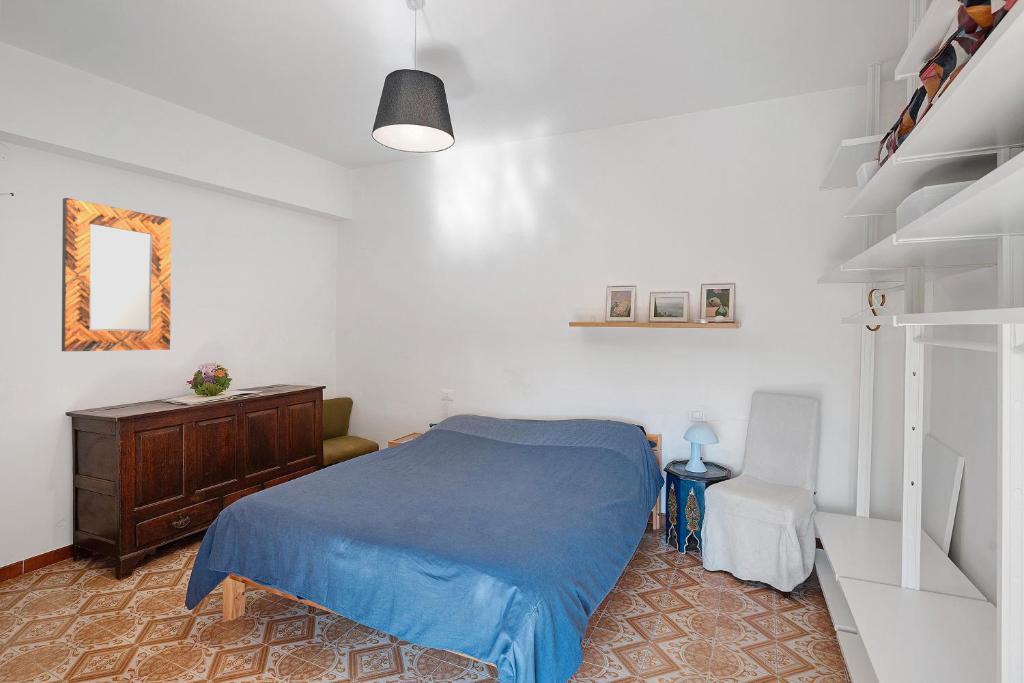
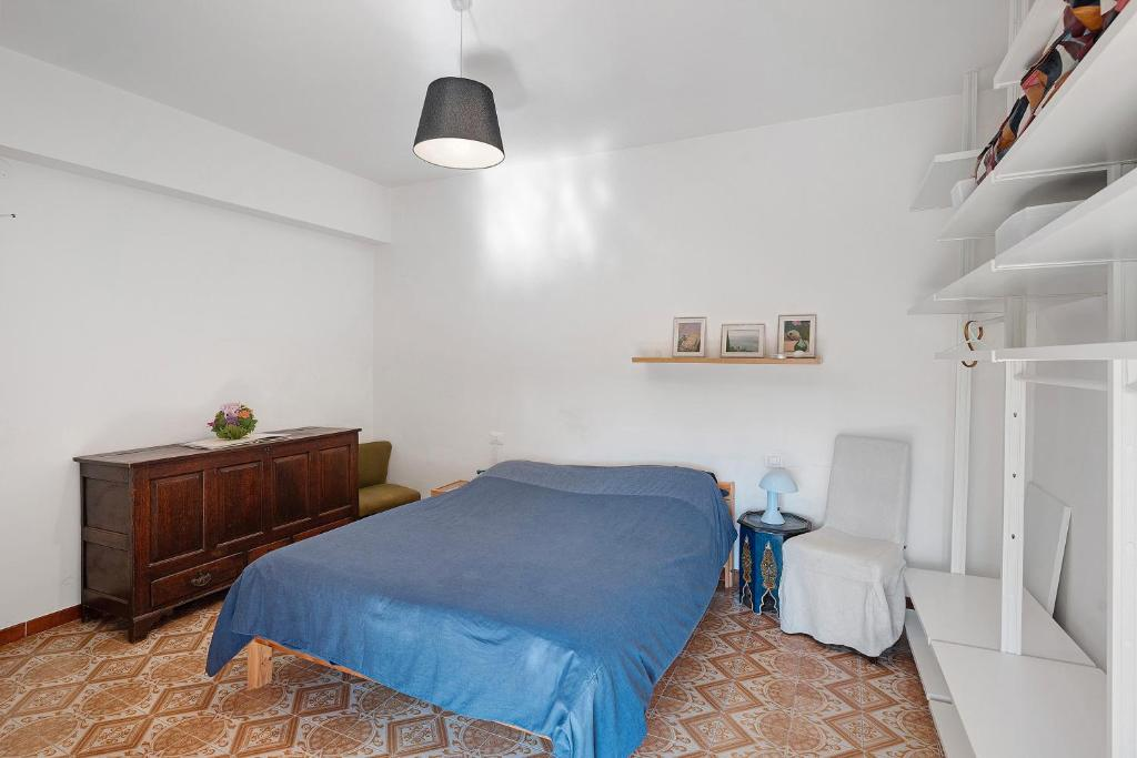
- home mirror (120, 280)
